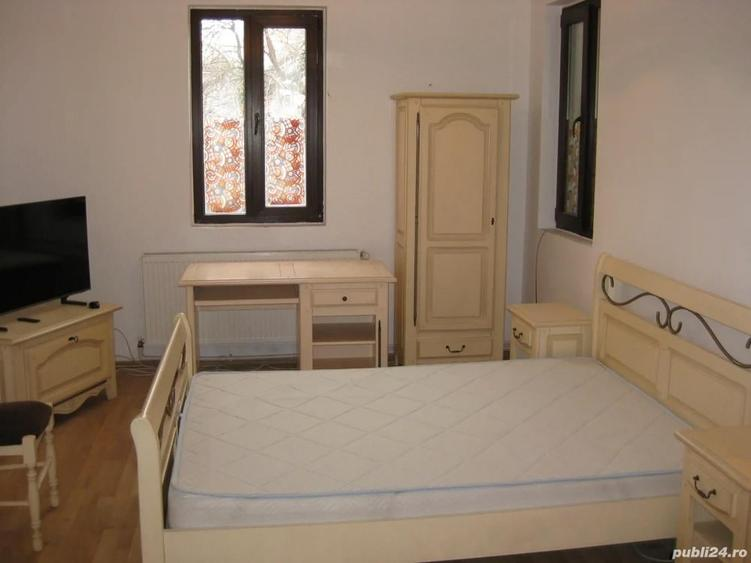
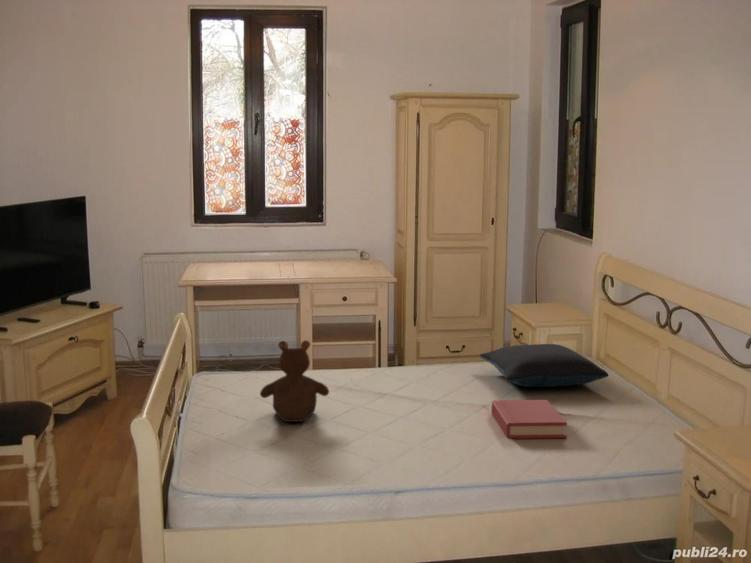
+ hardback book (527, 418)
+ teddy bear (294, 378)
+ pillow (540, 364)
